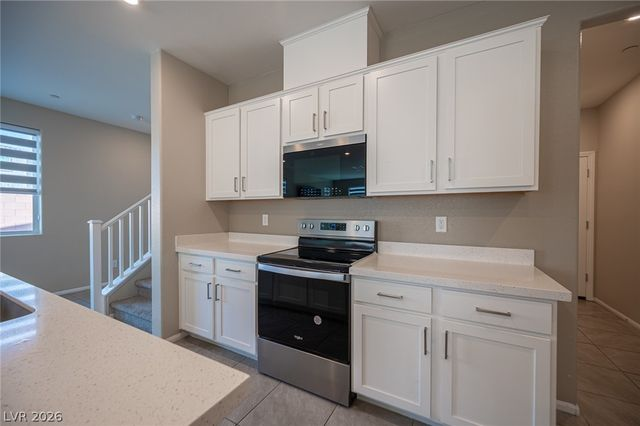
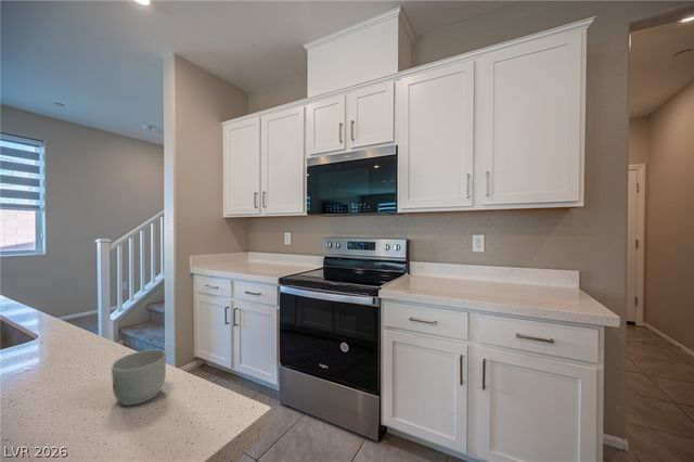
+ mug (138, 374)
